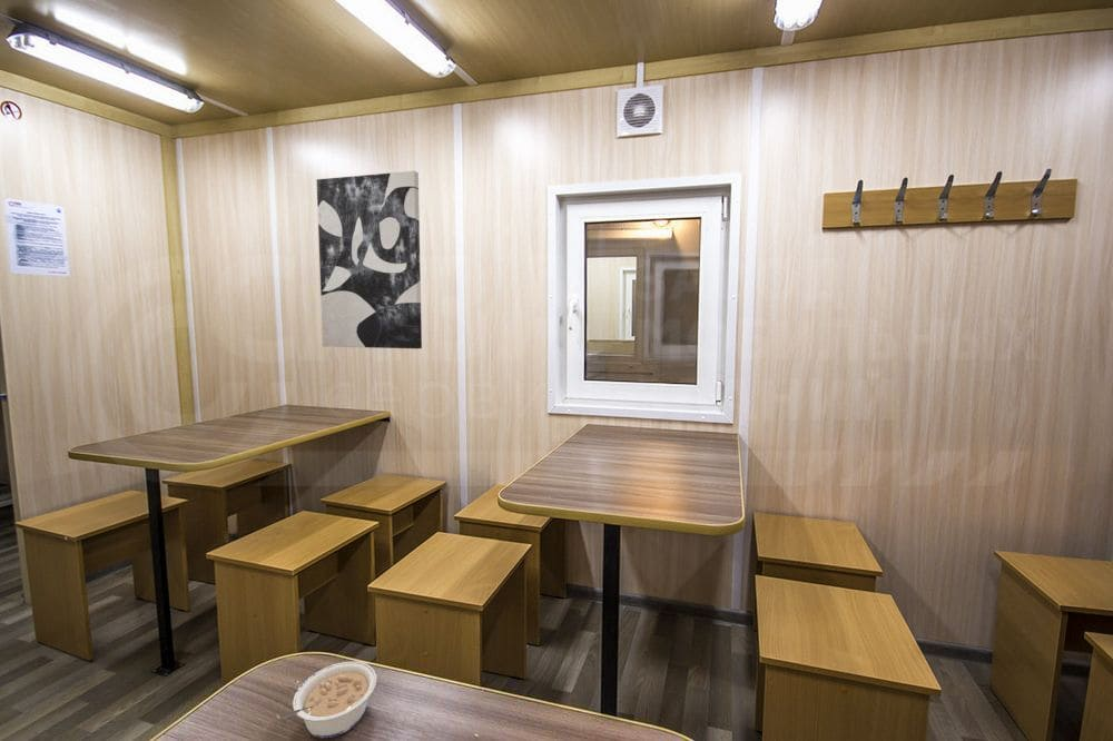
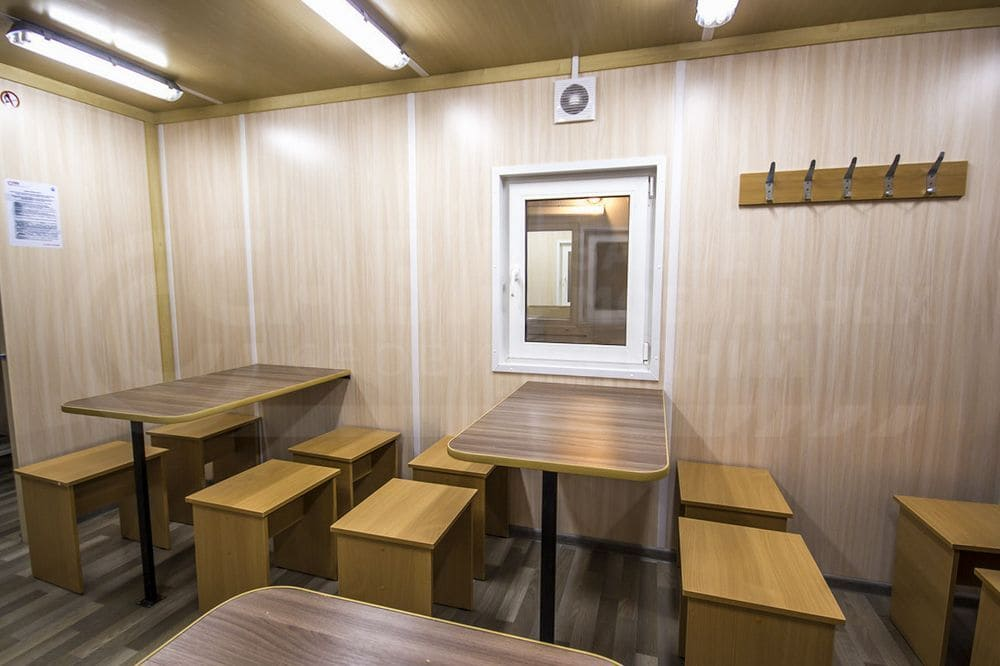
- legume (334, 701)
- wall art (368, 263)
